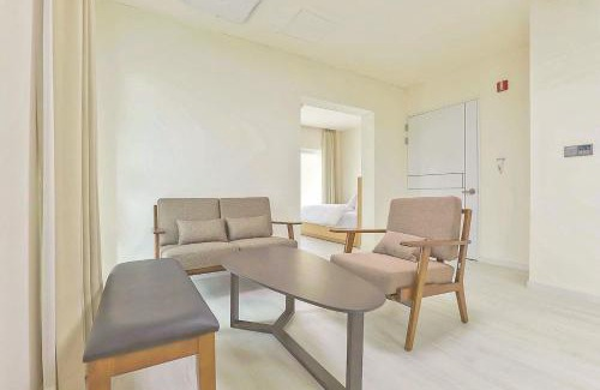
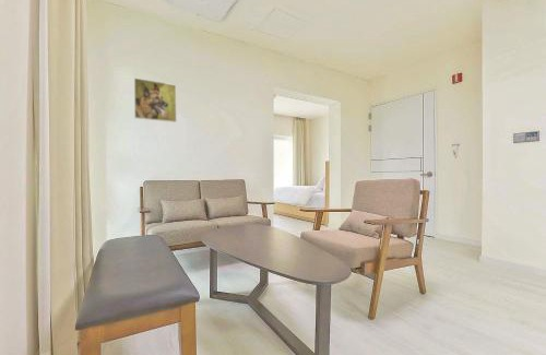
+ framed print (155, 100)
